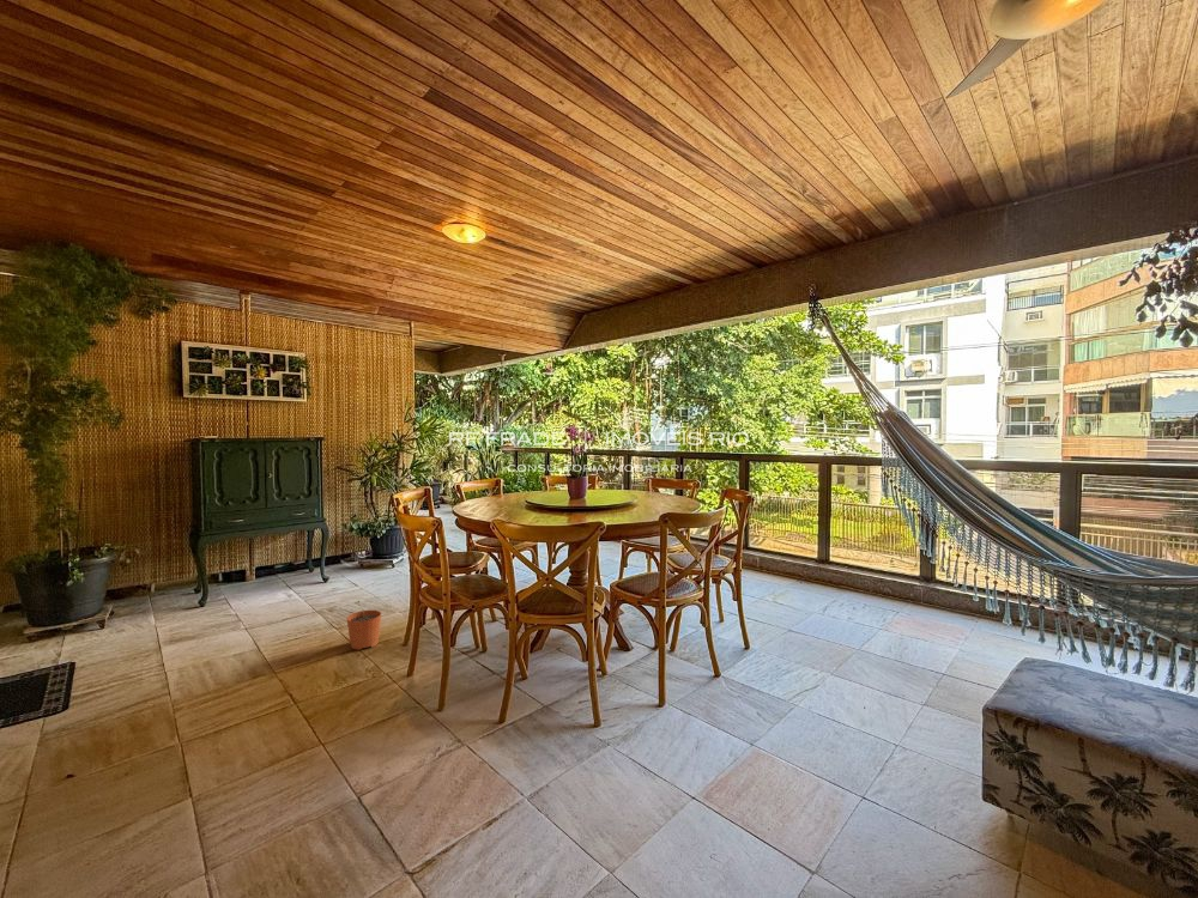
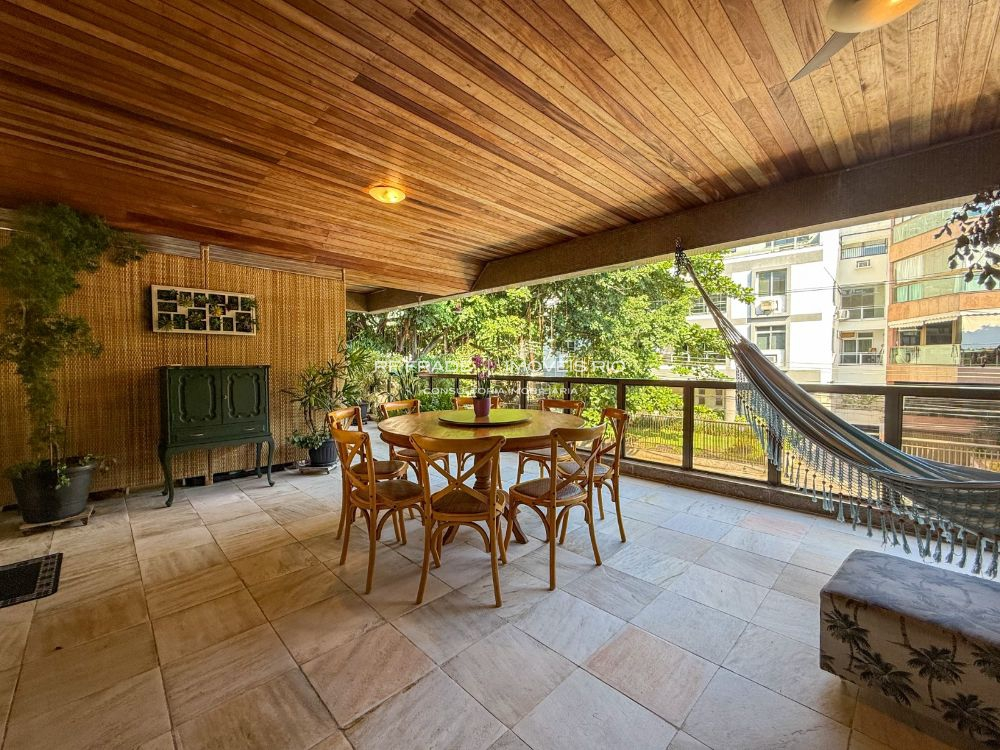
- plant pot (364, 623)
